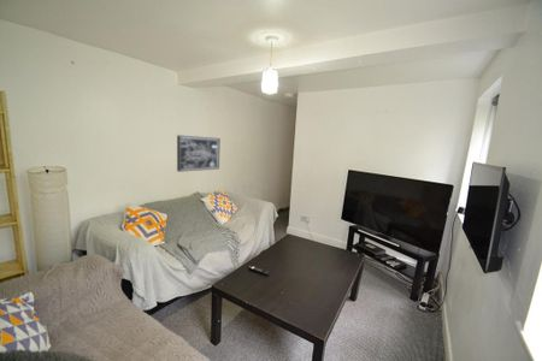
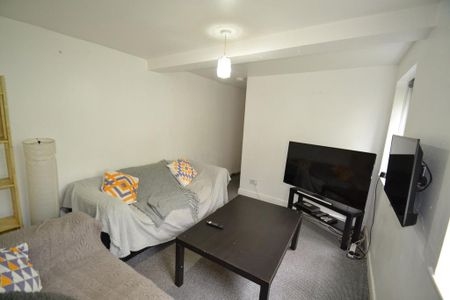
- wall art (200, 153)
